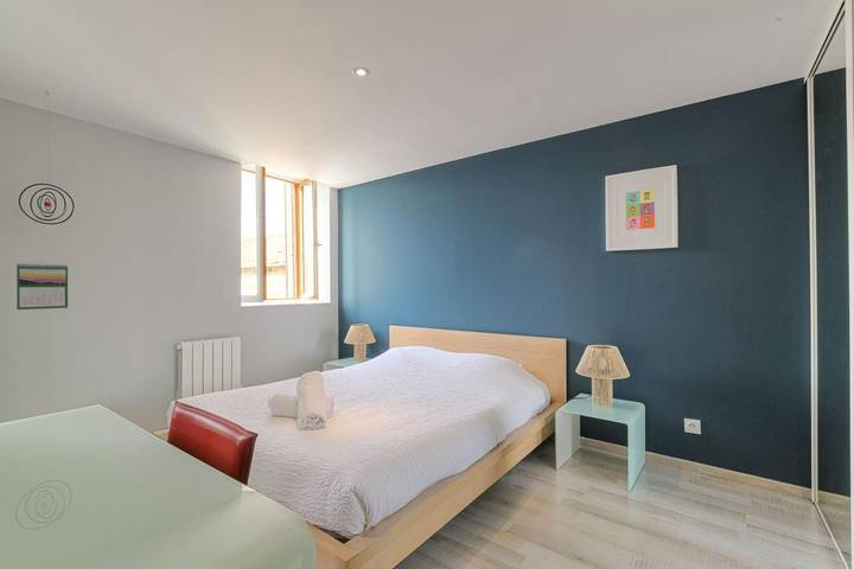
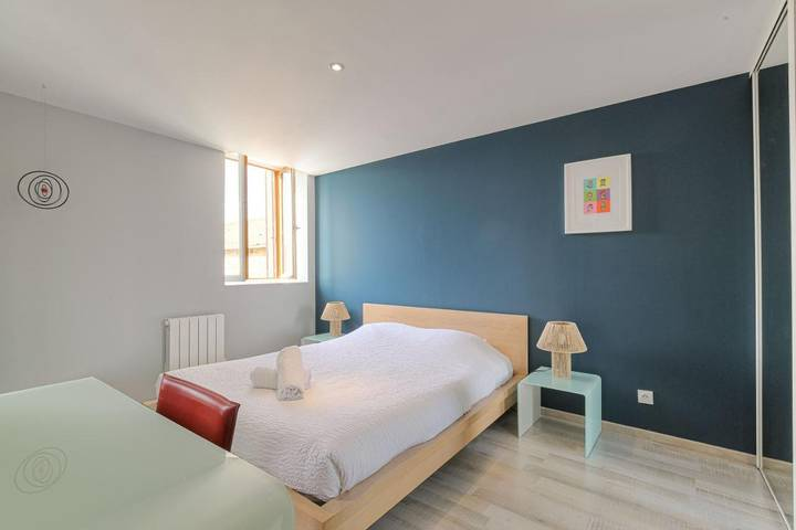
- calendar (43, 286)
